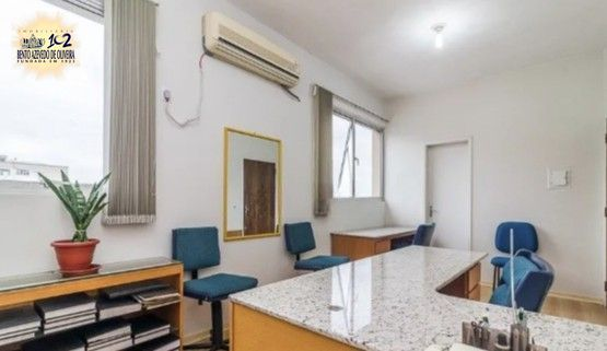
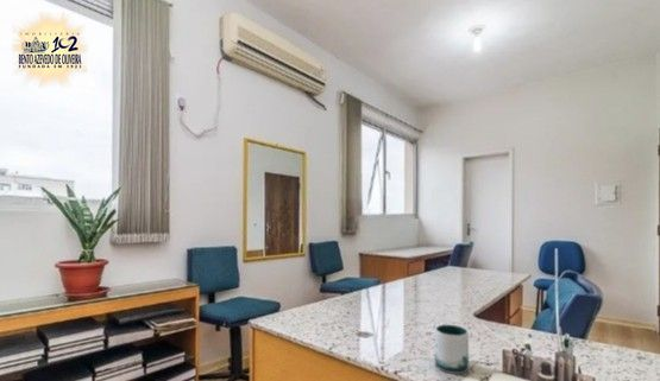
+ mug (452, 345)
